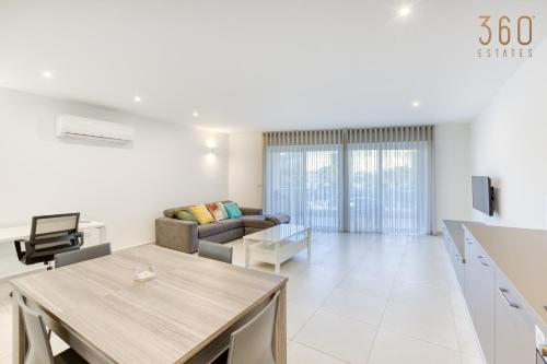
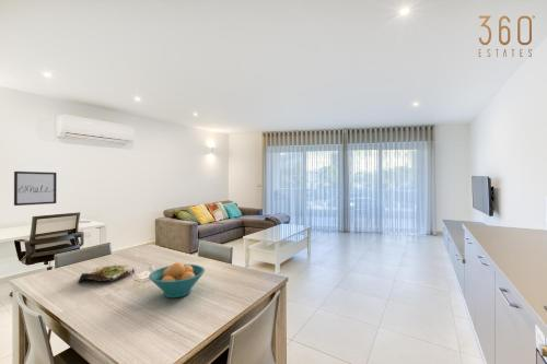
+ fruit bowl (177, 278)
+ wall art (36, 188)
+ salad plate (108, 271)
